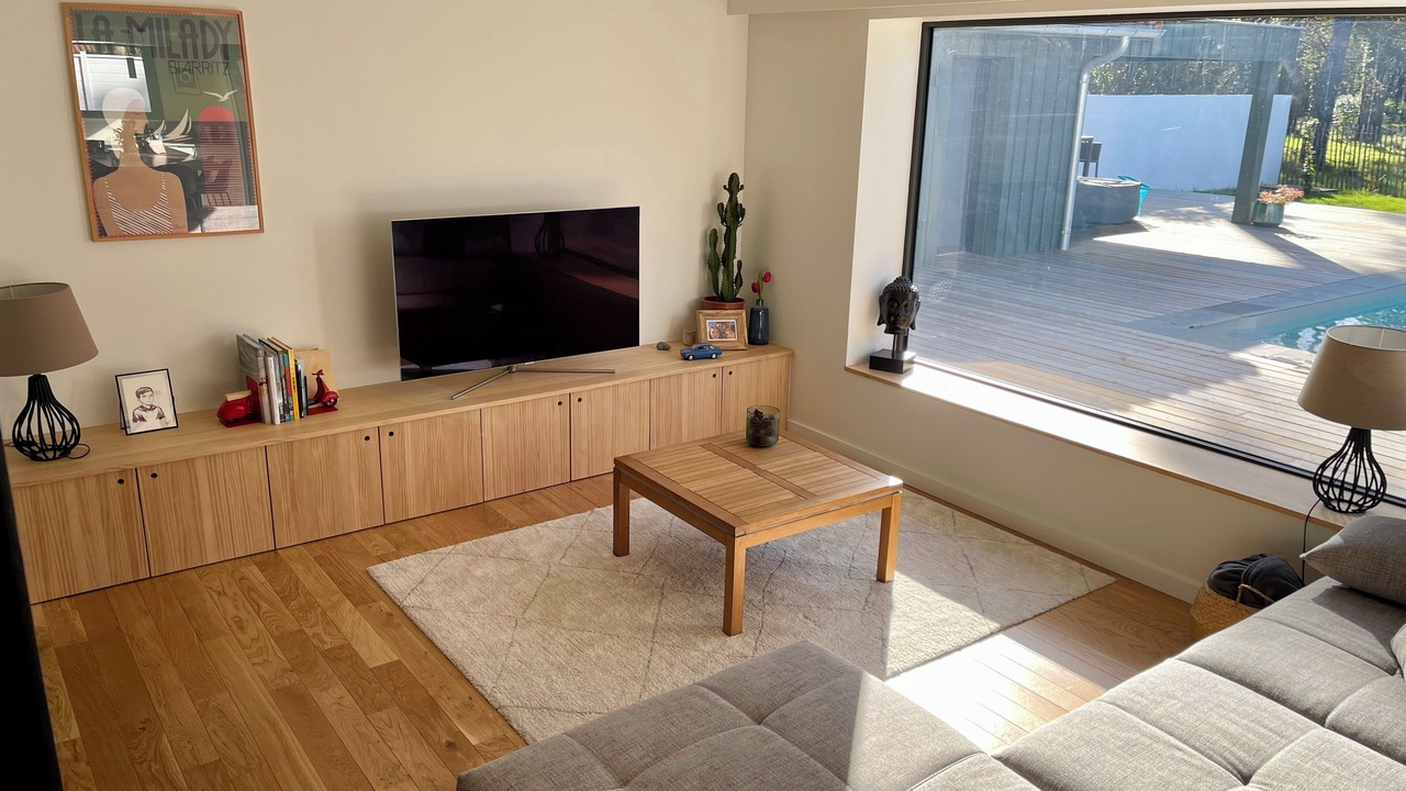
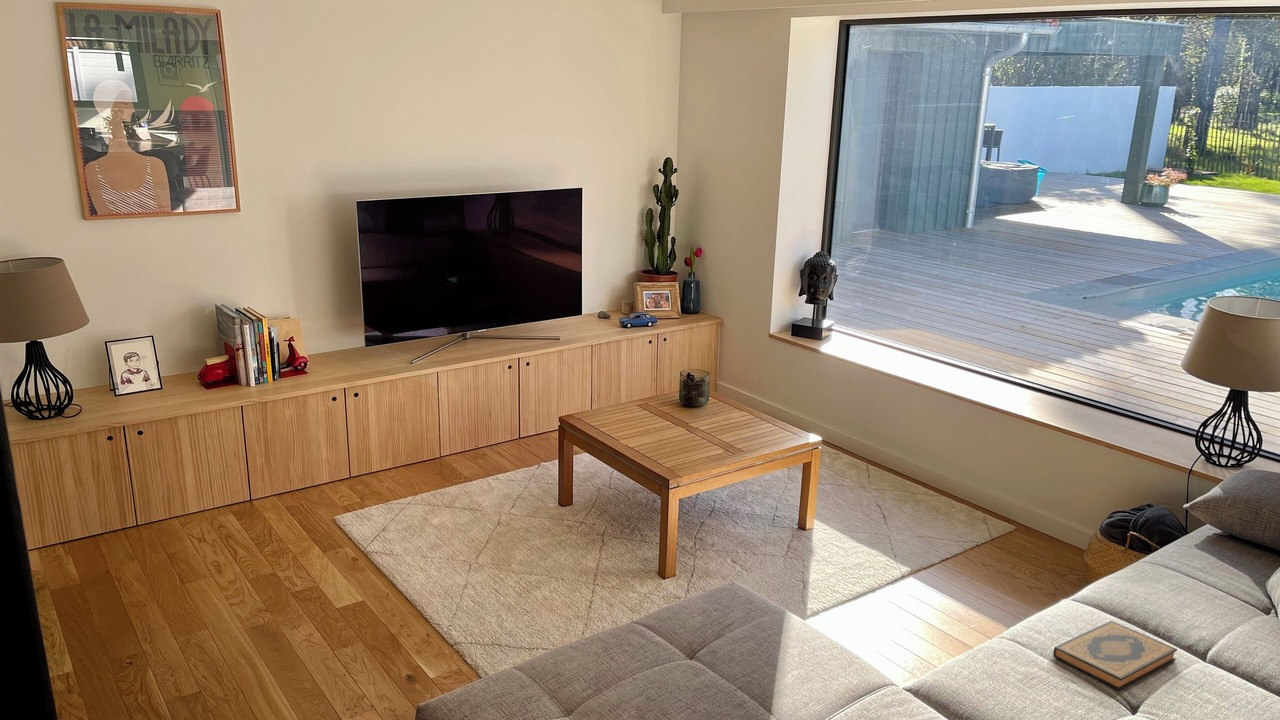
+ hardback book (1114, 652)
